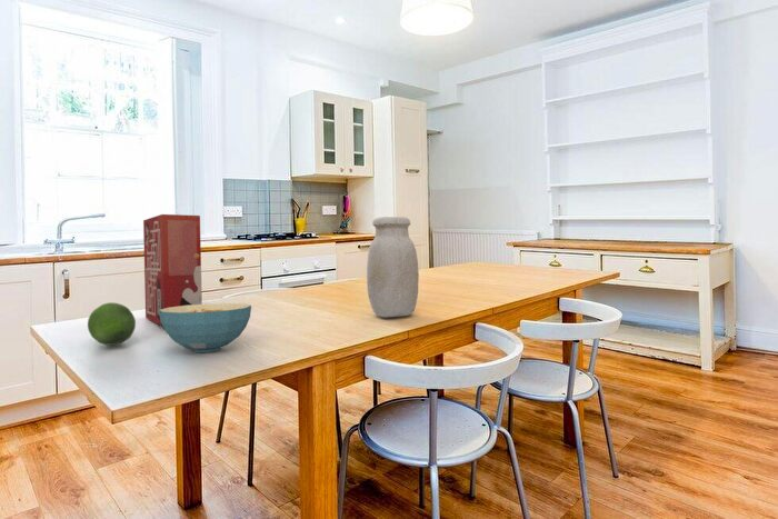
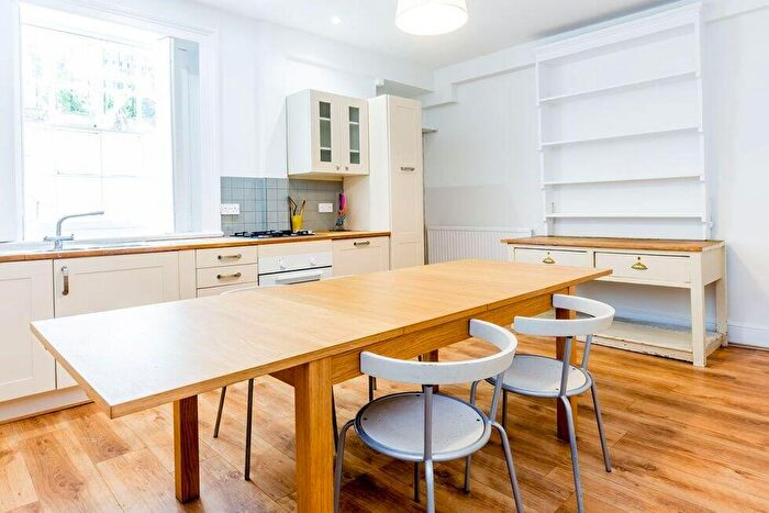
- jar (392, 266)
- fruit (112, 322)
- cereal bowl (207, 328)
- cereal box (171, 269)
